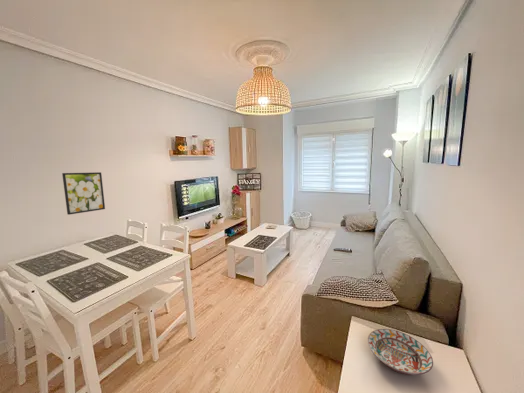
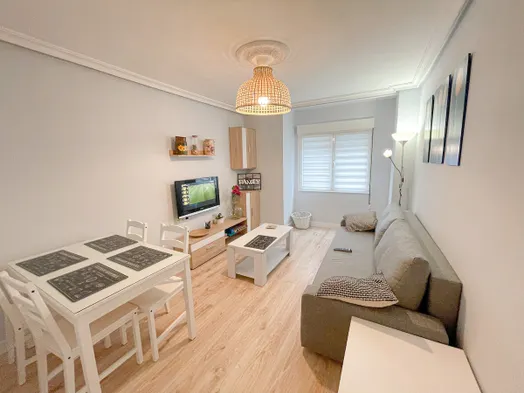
- decorative bowl (397, 354)
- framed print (85, 192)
